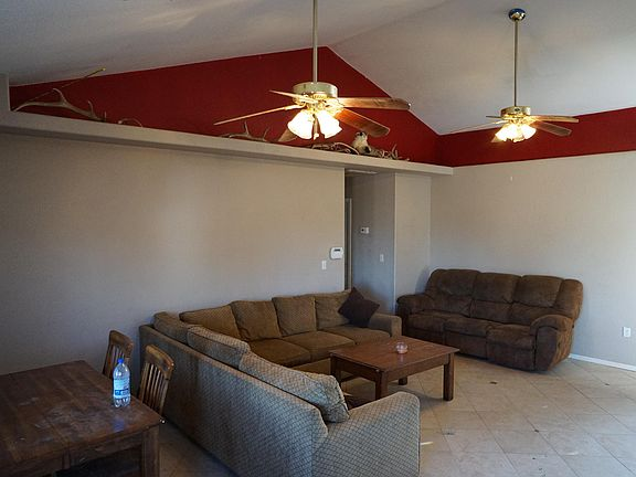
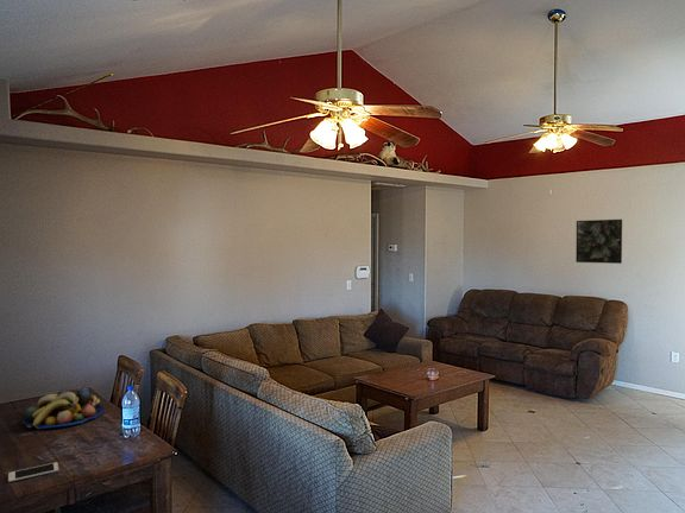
+ cell phone (33, 471)
+ fruit bowl (65, 403)
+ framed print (598, 241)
